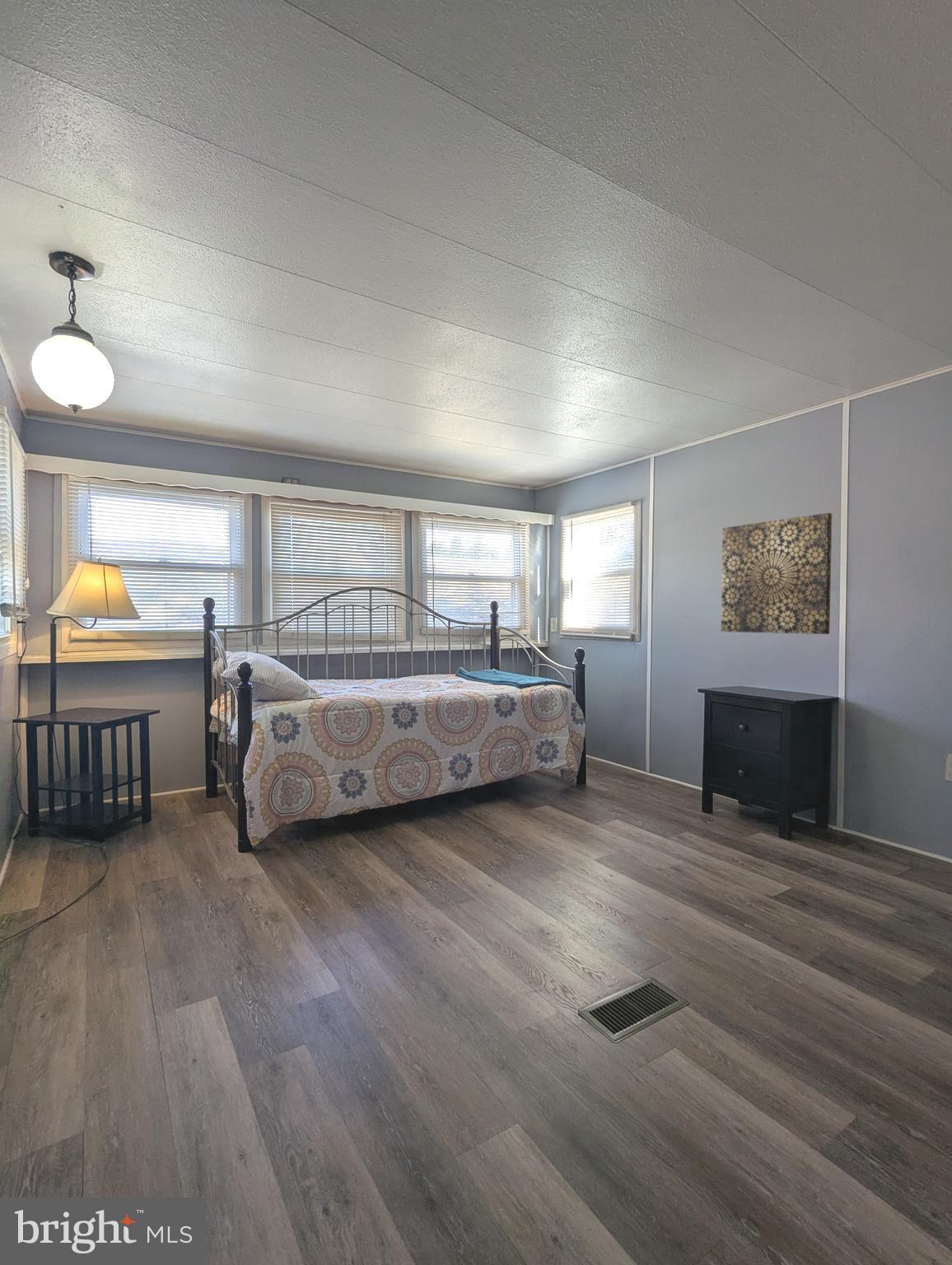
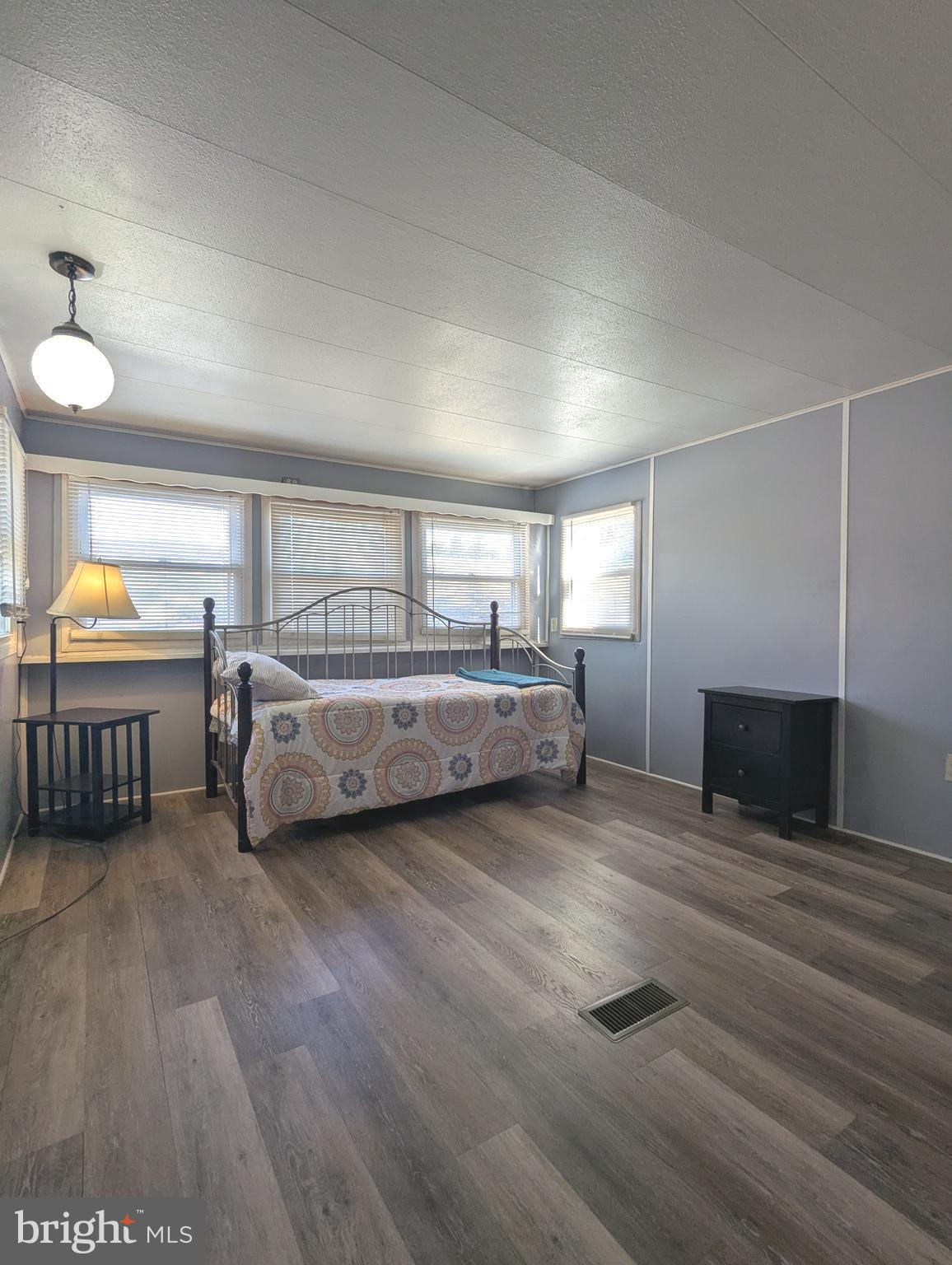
- wall art (772, 576)
